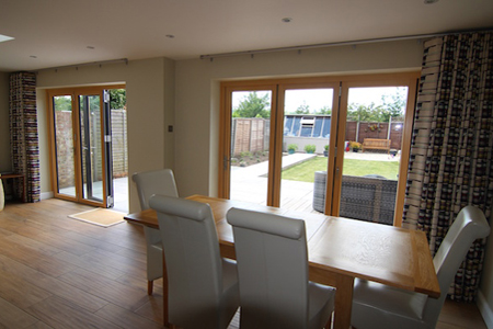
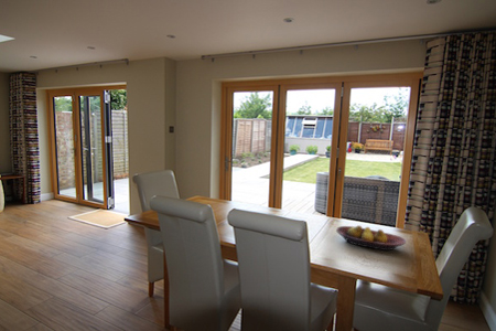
+ fruit bowl (369, 235)
